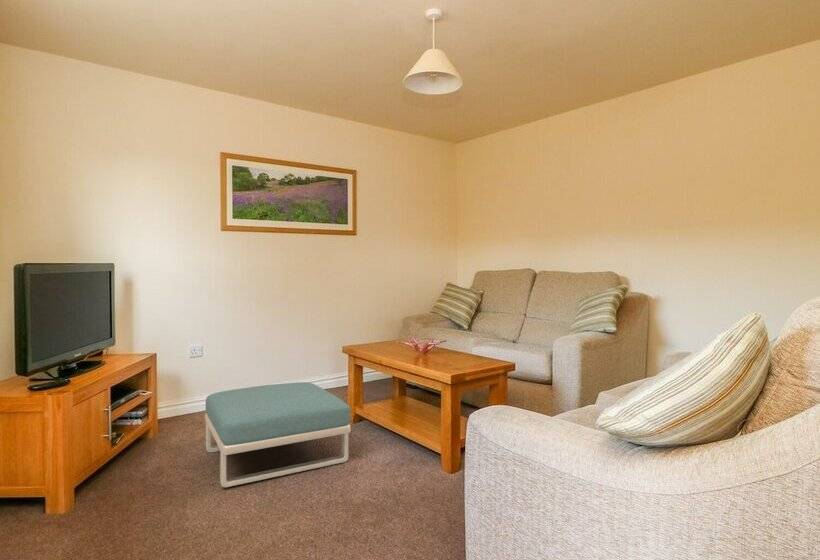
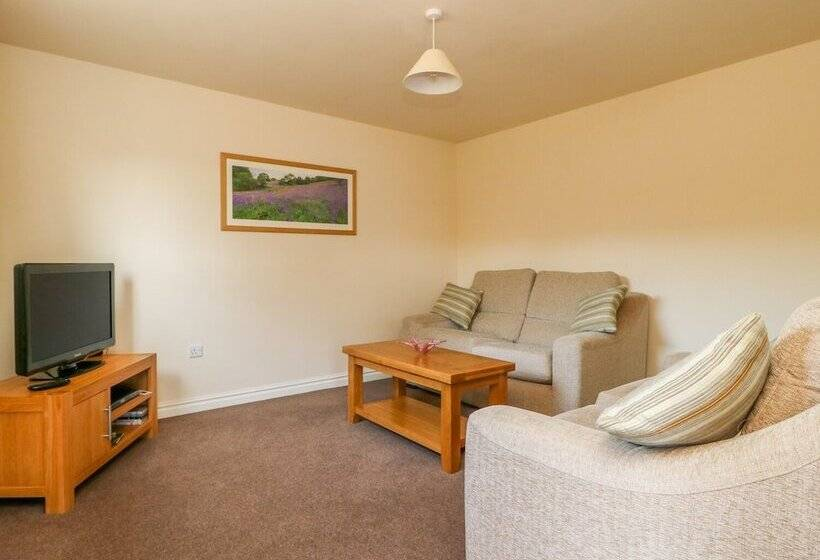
- footstool (275, 424)
